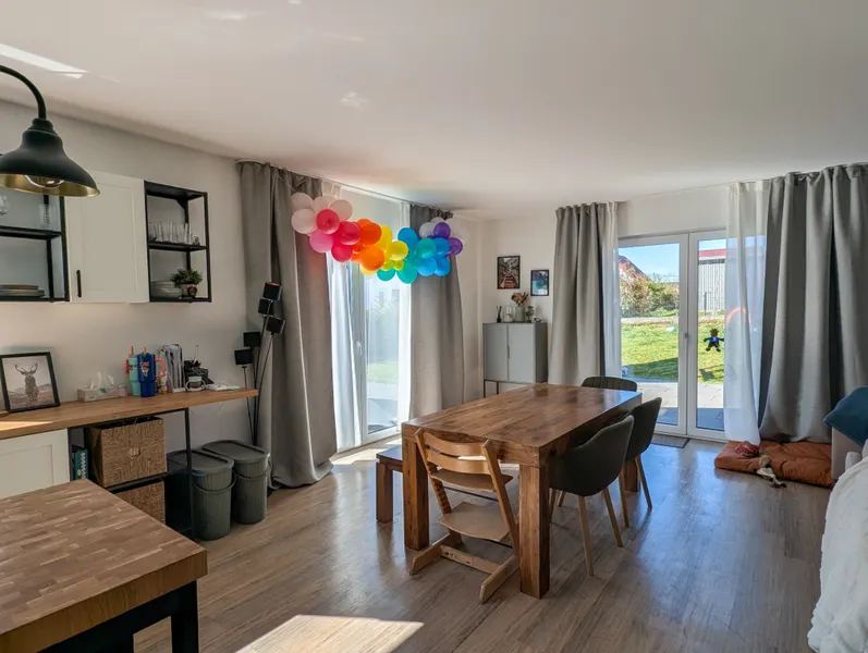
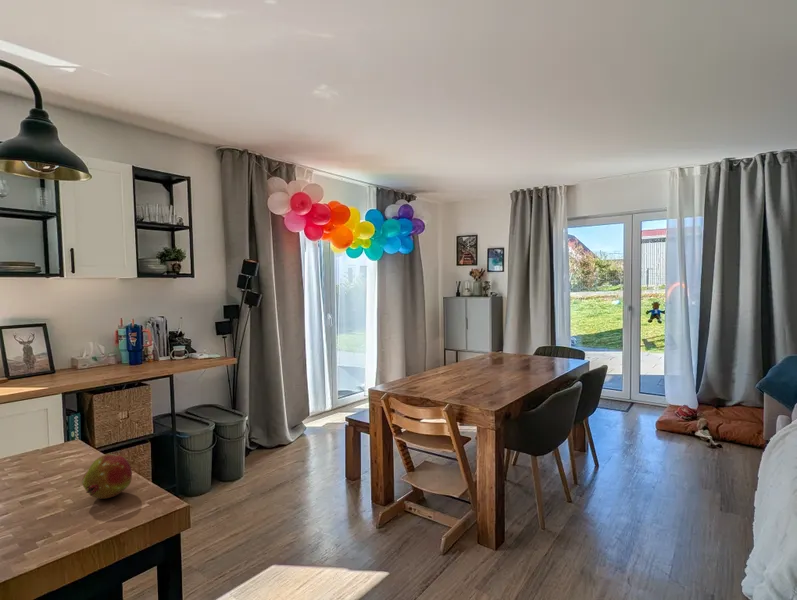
+ fruit (105, 477)
